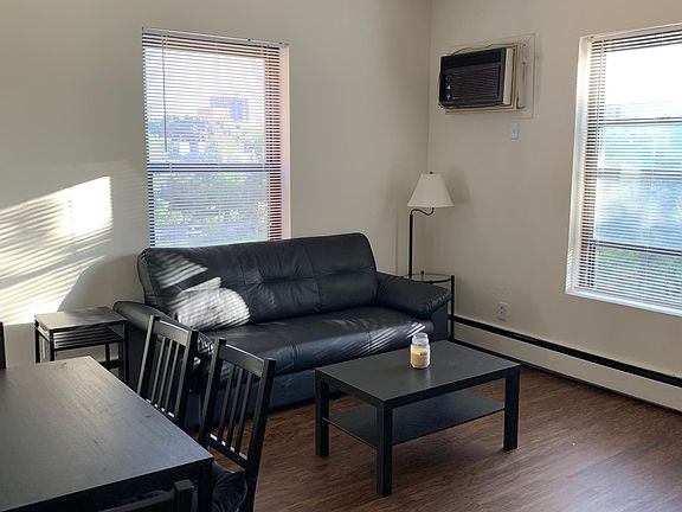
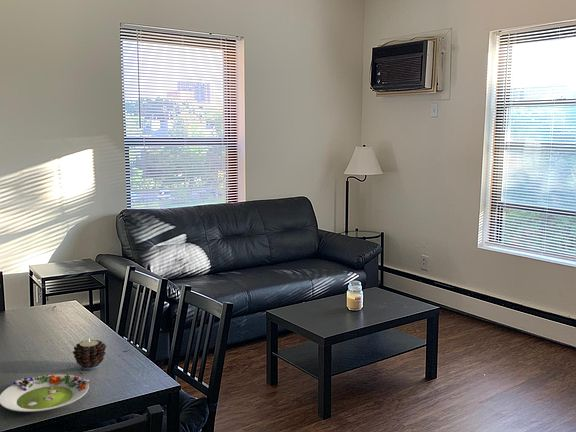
+ candle (89, 352)
+ salad plate (45, 393)
